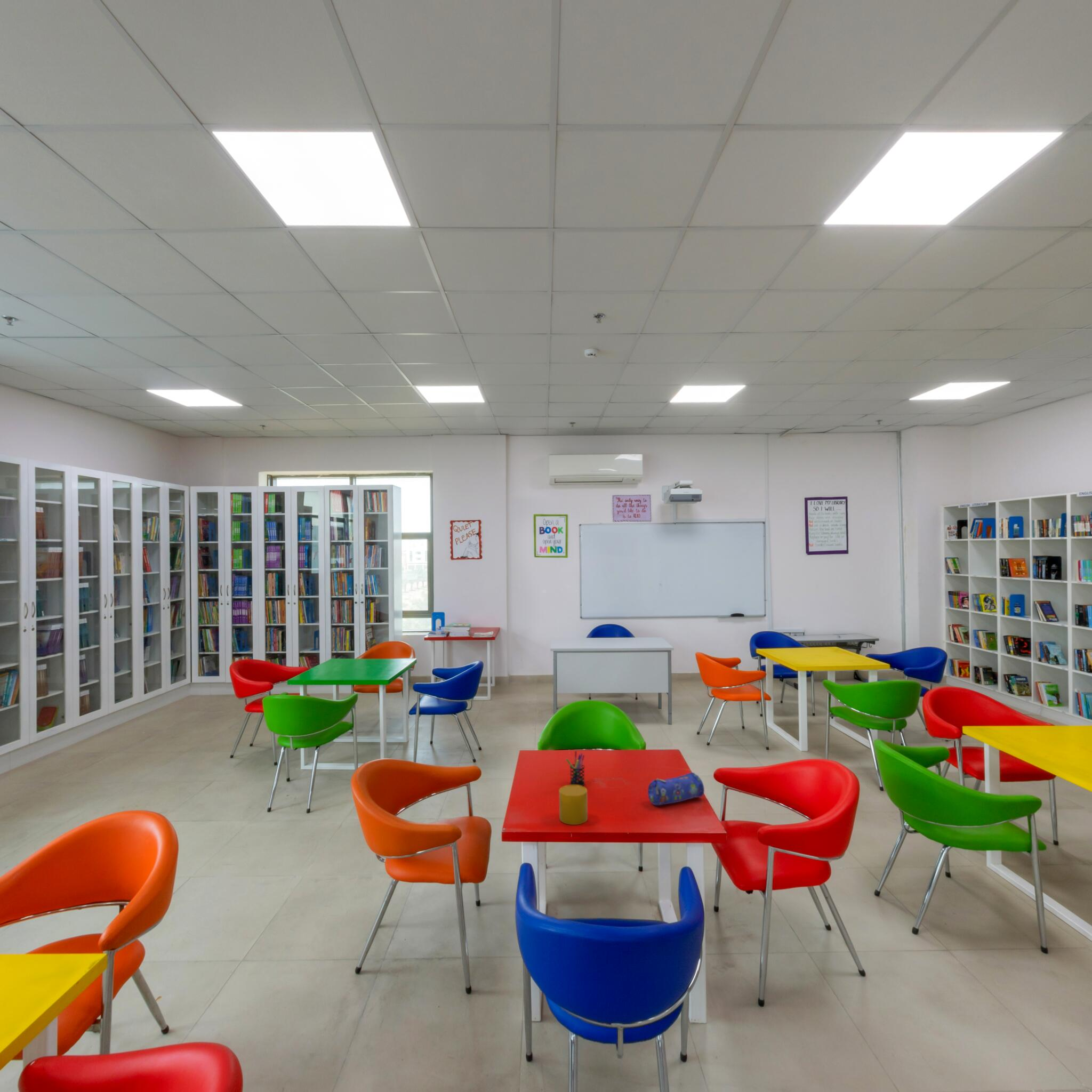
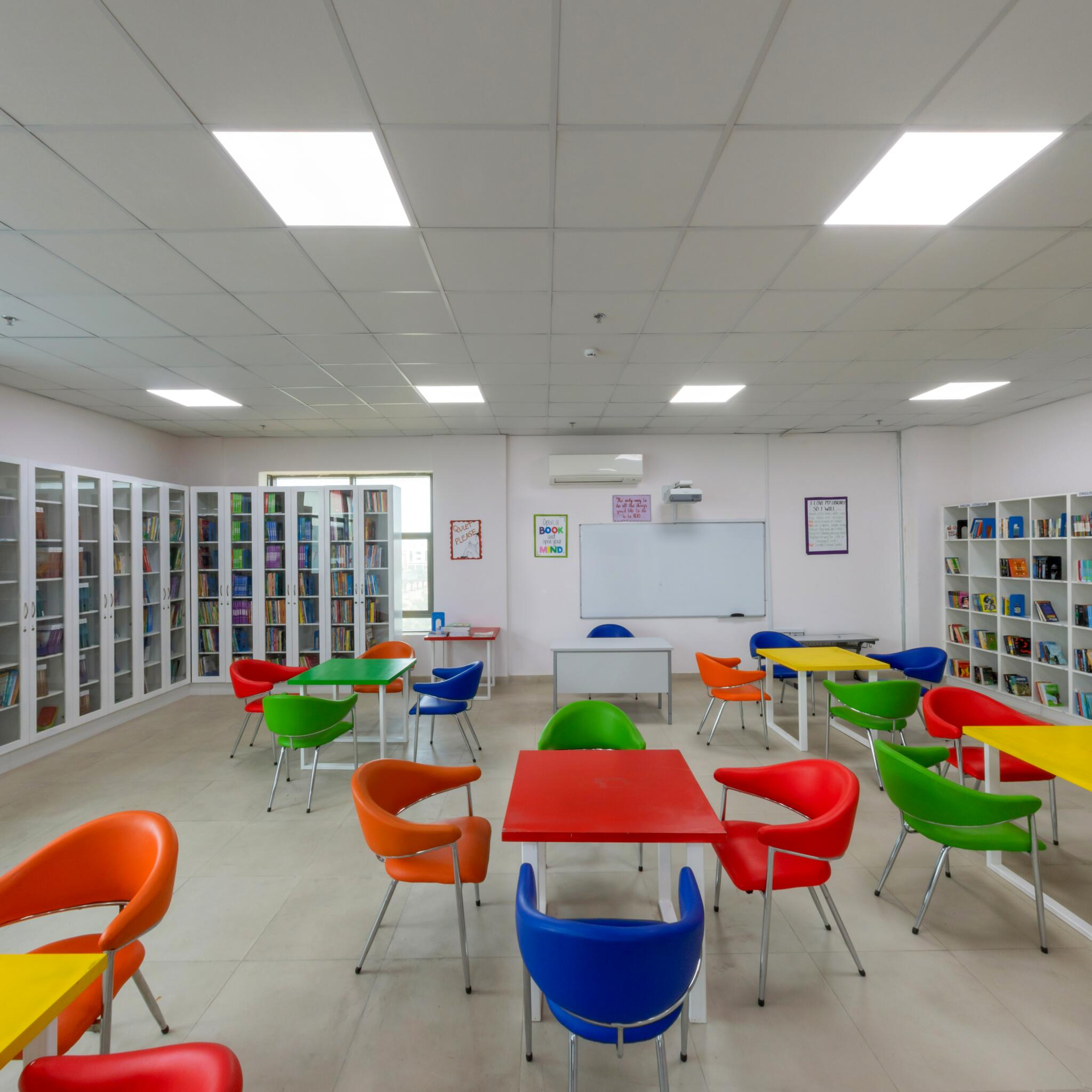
- cup (573, 804)
- pencil case (676, 788)
- pen holder (575, 768)
